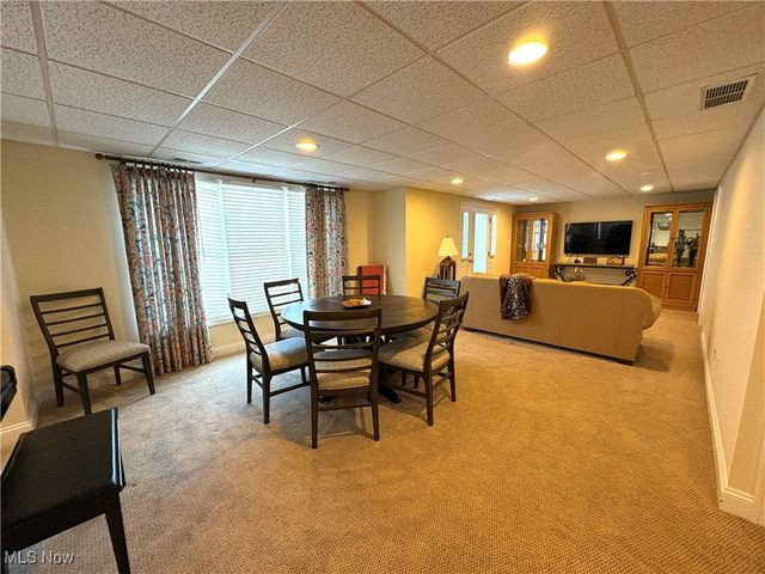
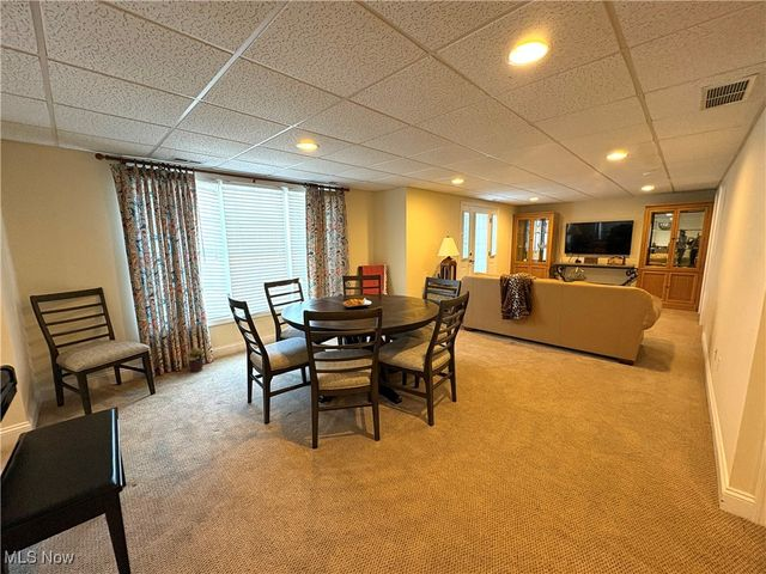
+ potted plant (194, 359)
